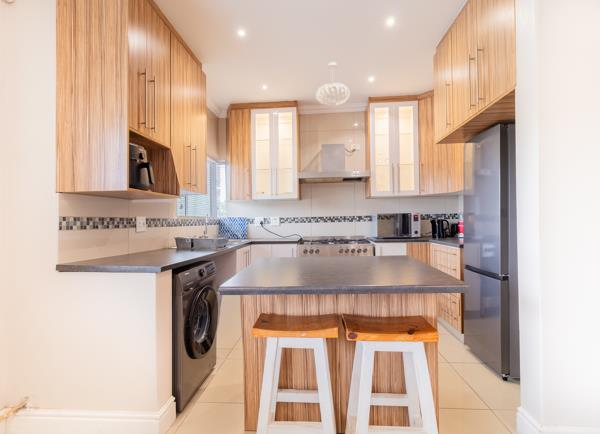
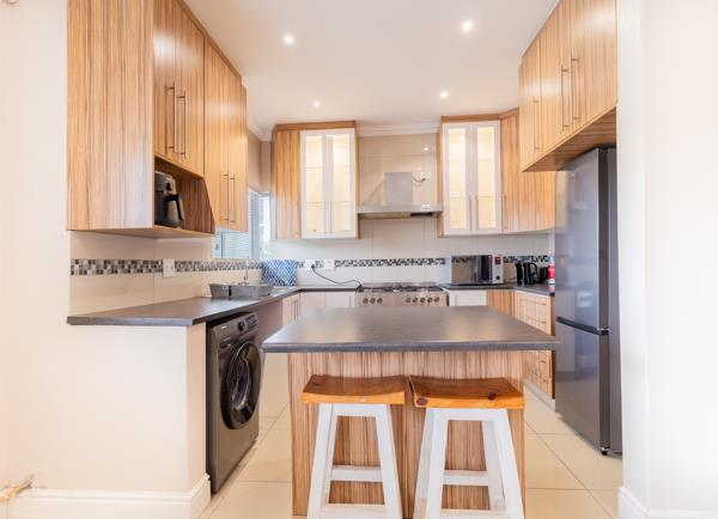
- pendant light (332, 84)
